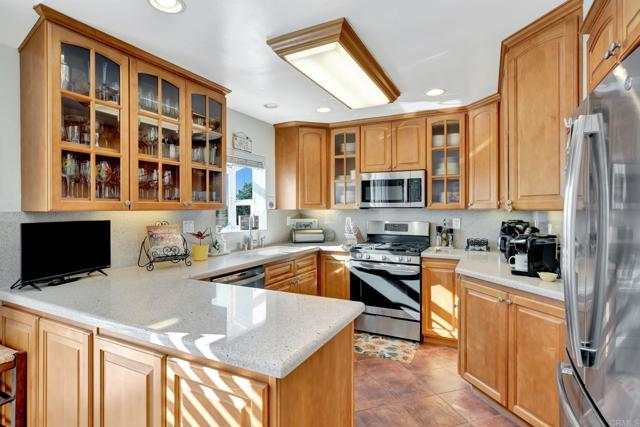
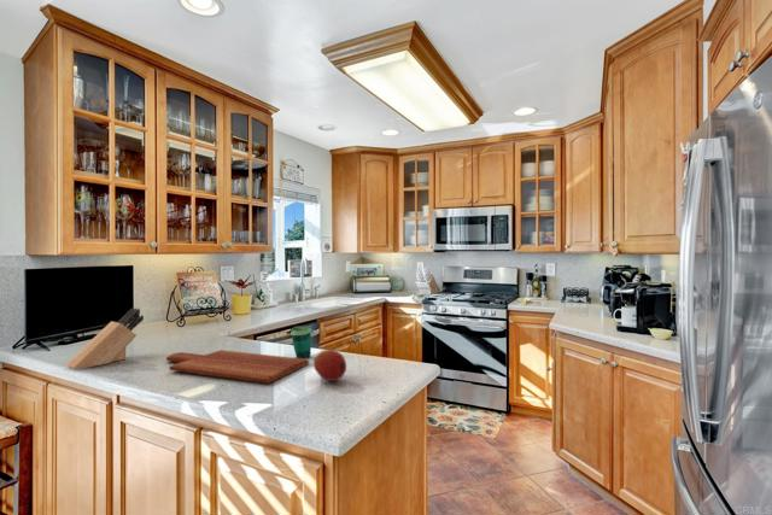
+ cup (300, 341)
+ cutting board (238, 364)
+ knife block (107, 335)
+ fruit (329, 364)
